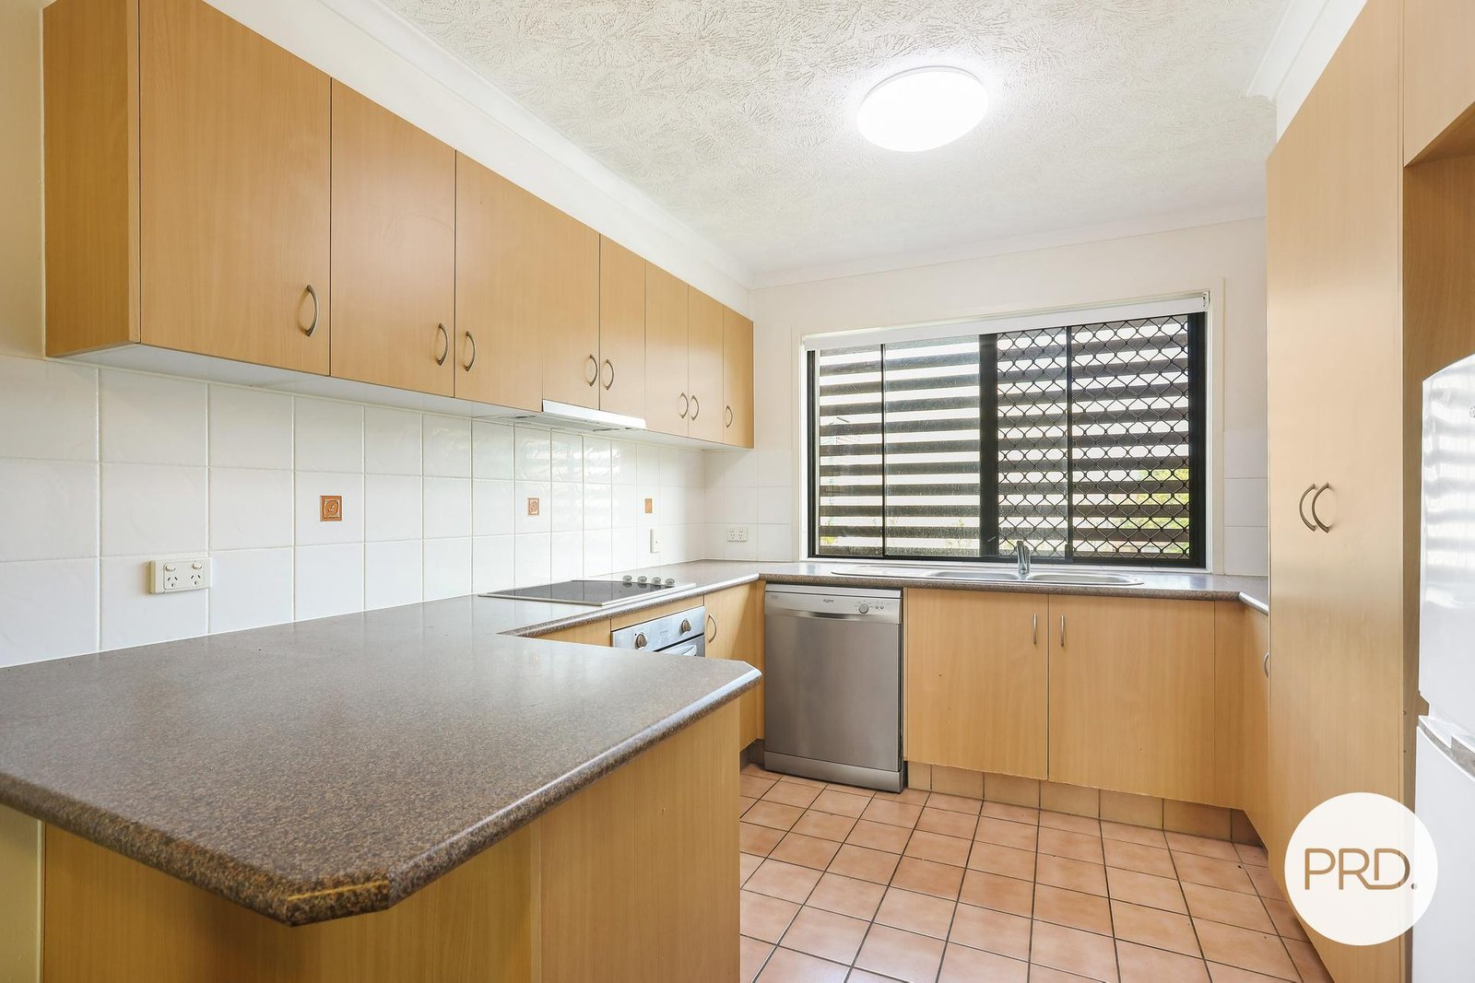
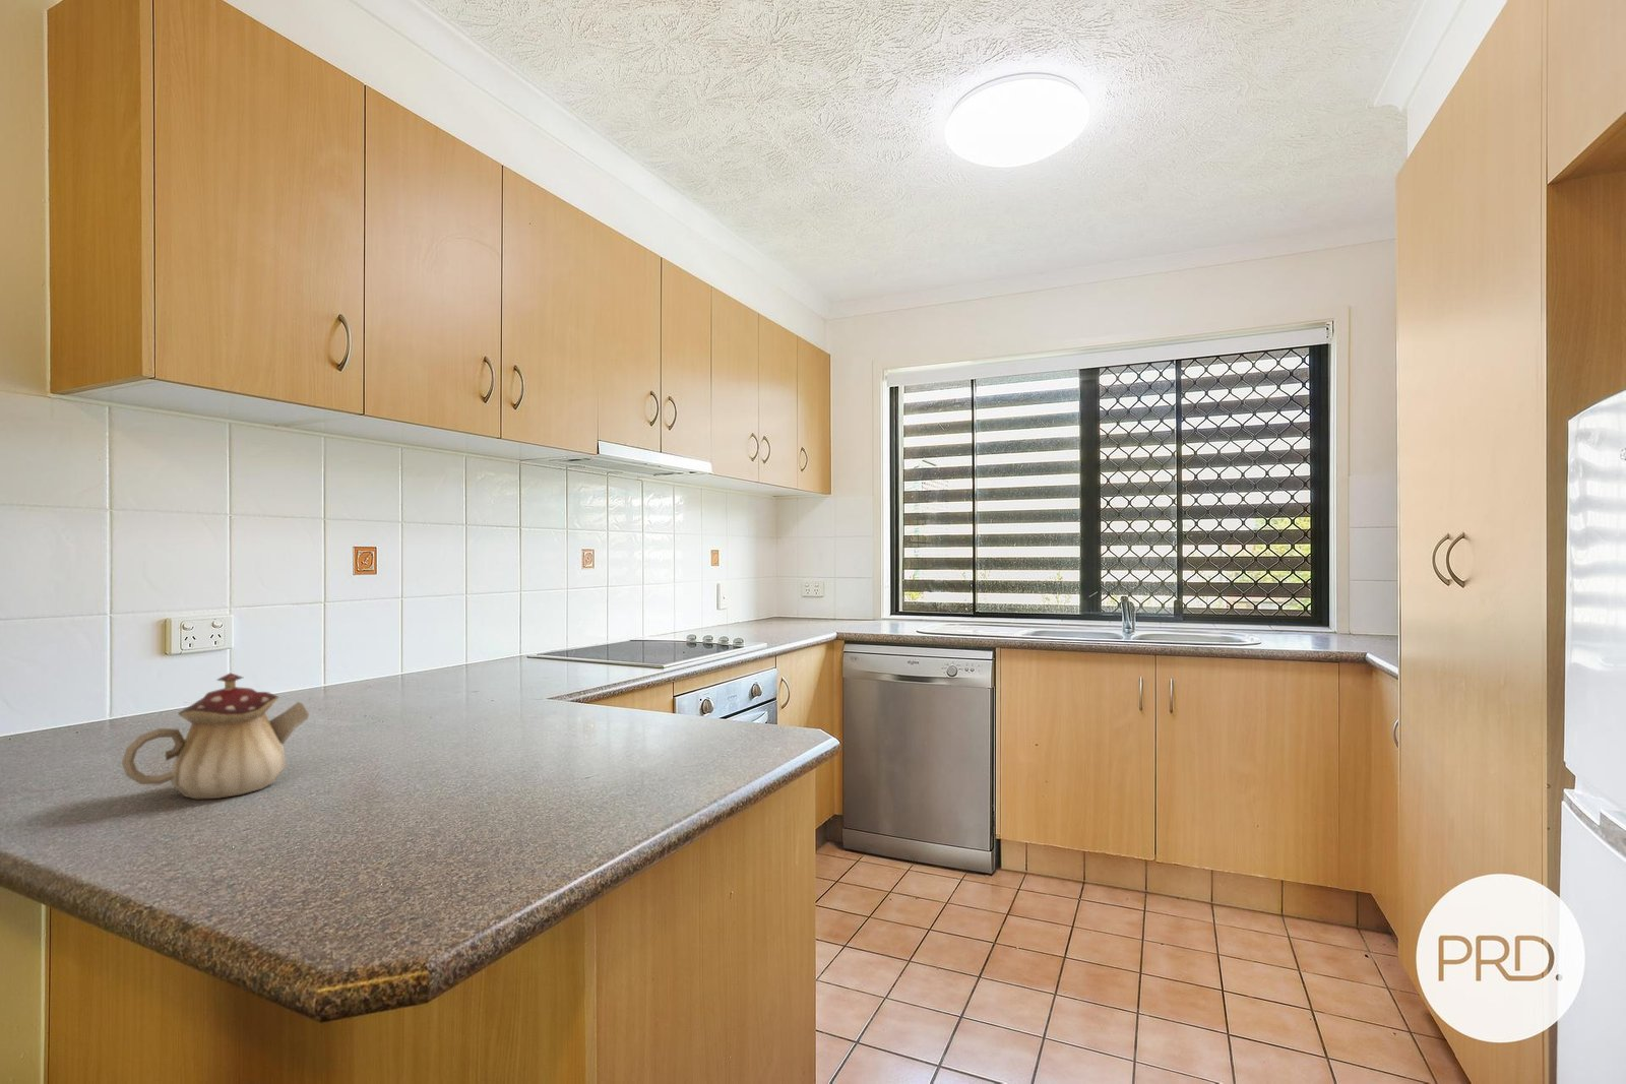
+ teapot (221, 731)
